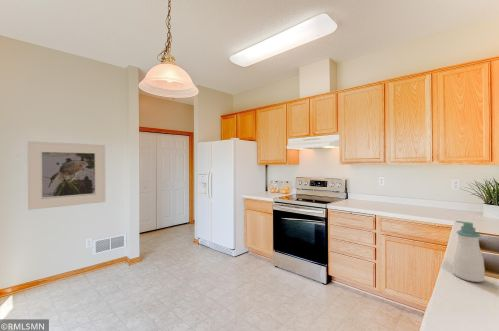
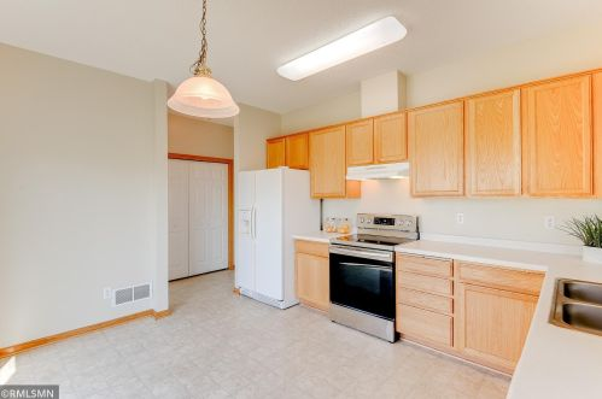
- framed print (70, 174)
- soap bottle (468, 250)
